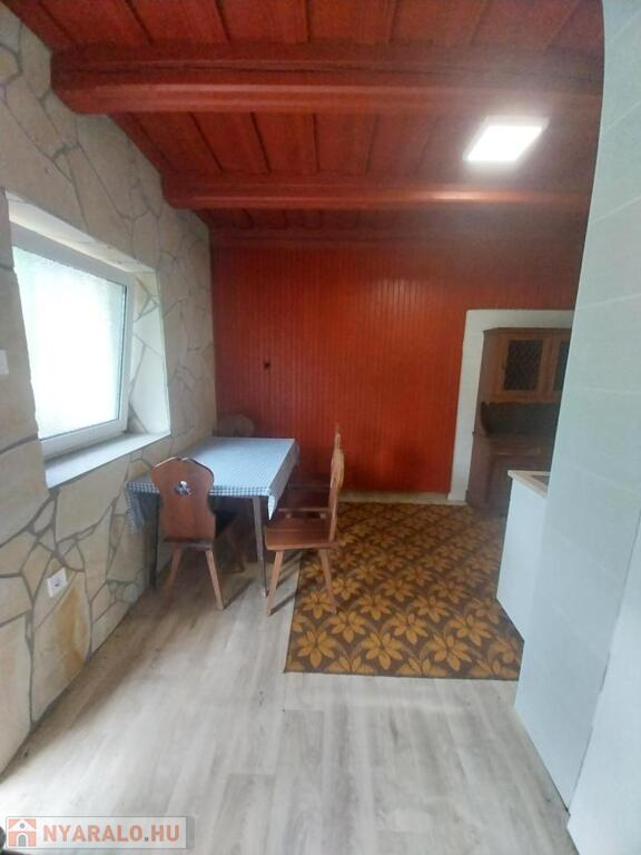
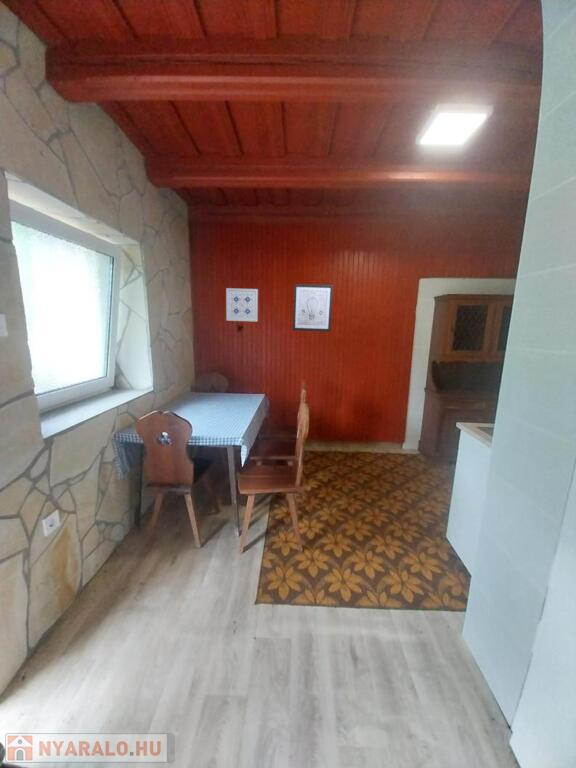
+ wall art (242, 305)
+ wall art (312, 308)
